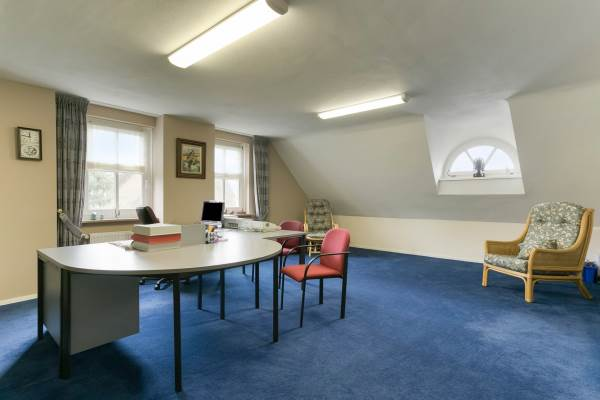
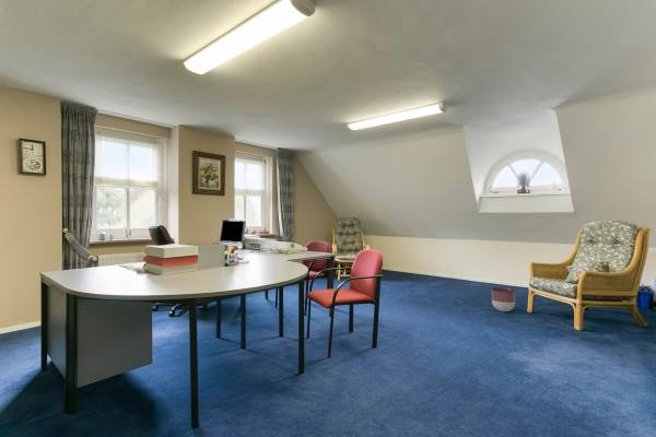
+ planter (503, 299)
